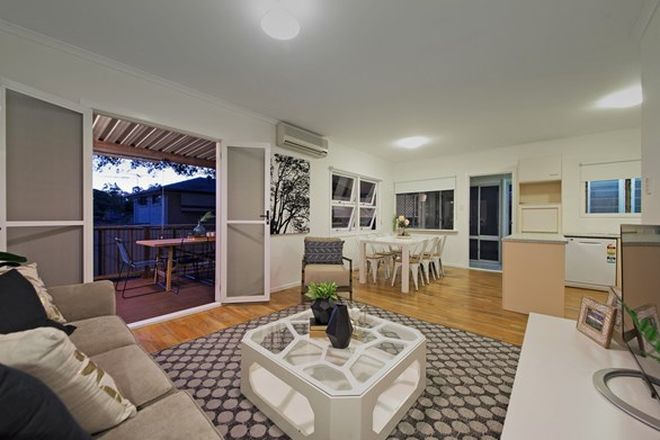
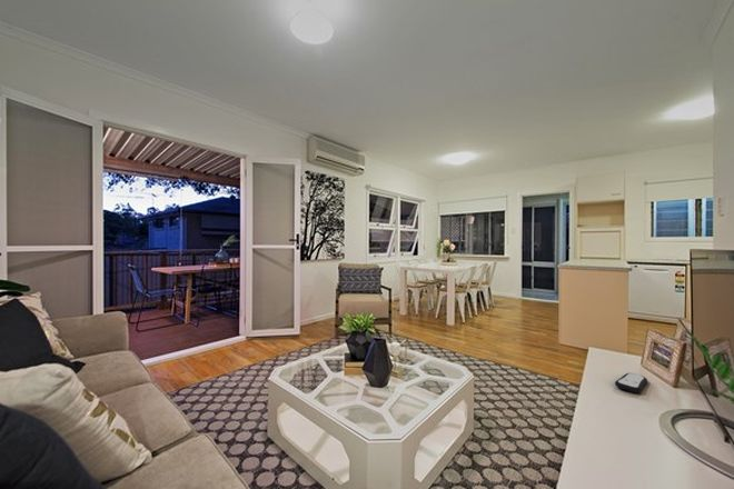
+ remote control (632, 381)
